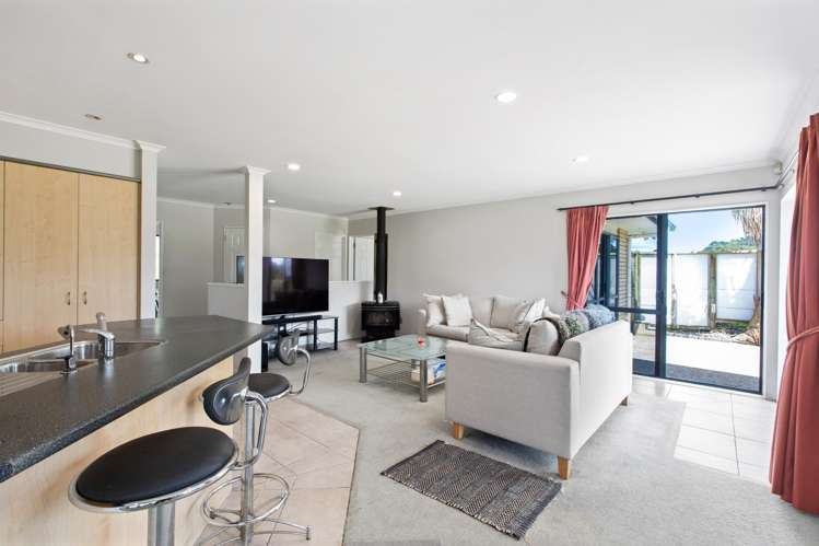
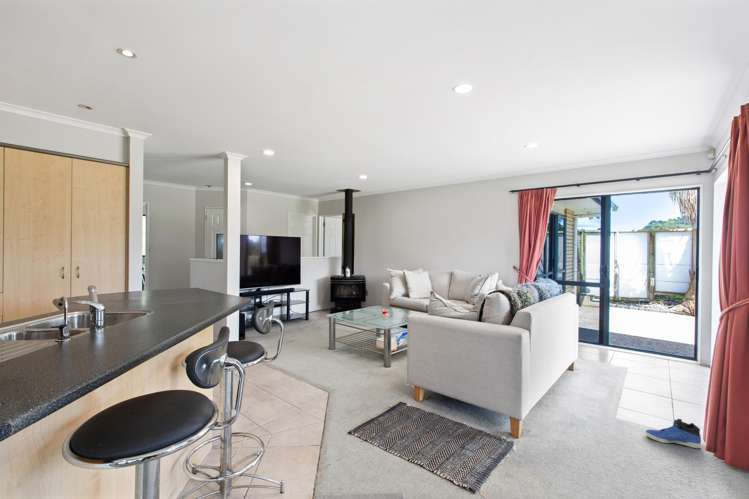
+ sneaker (672, 429)
